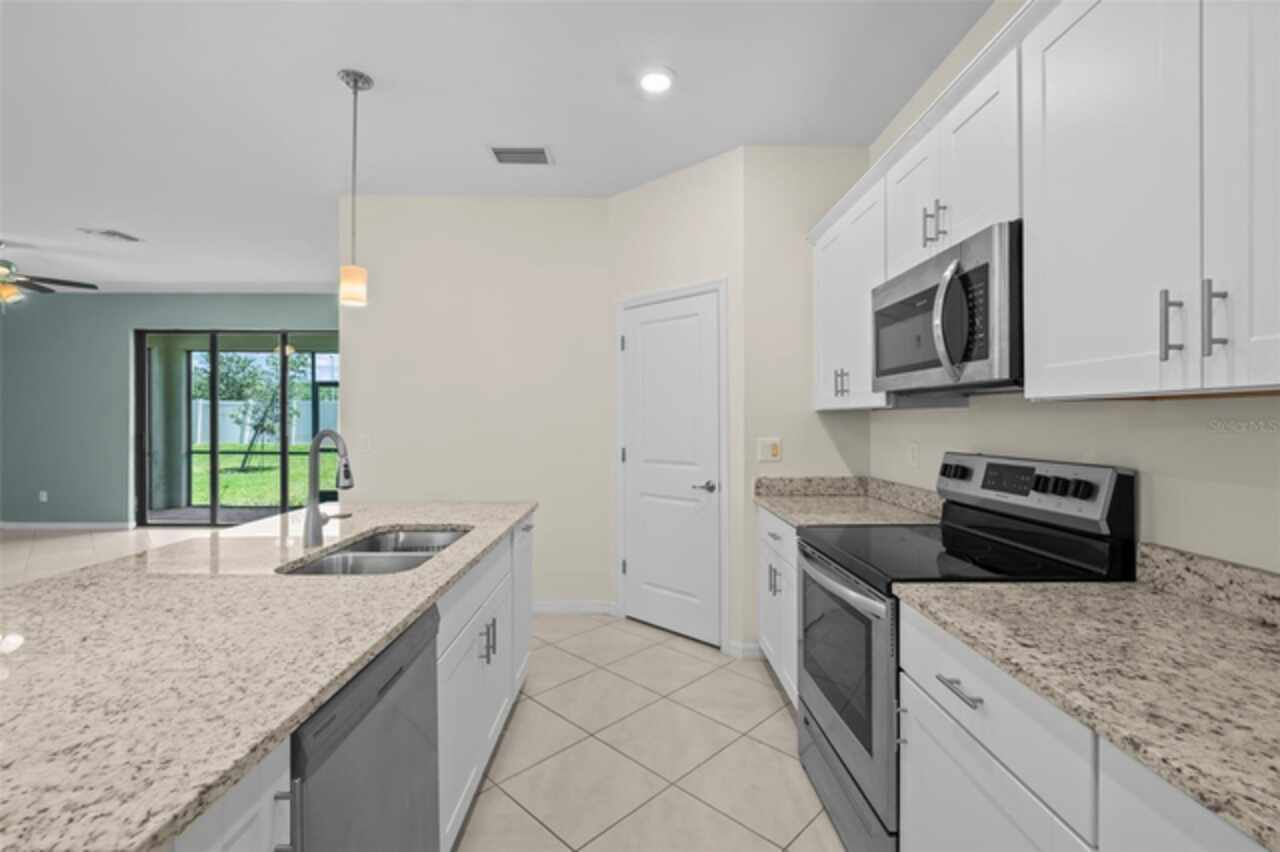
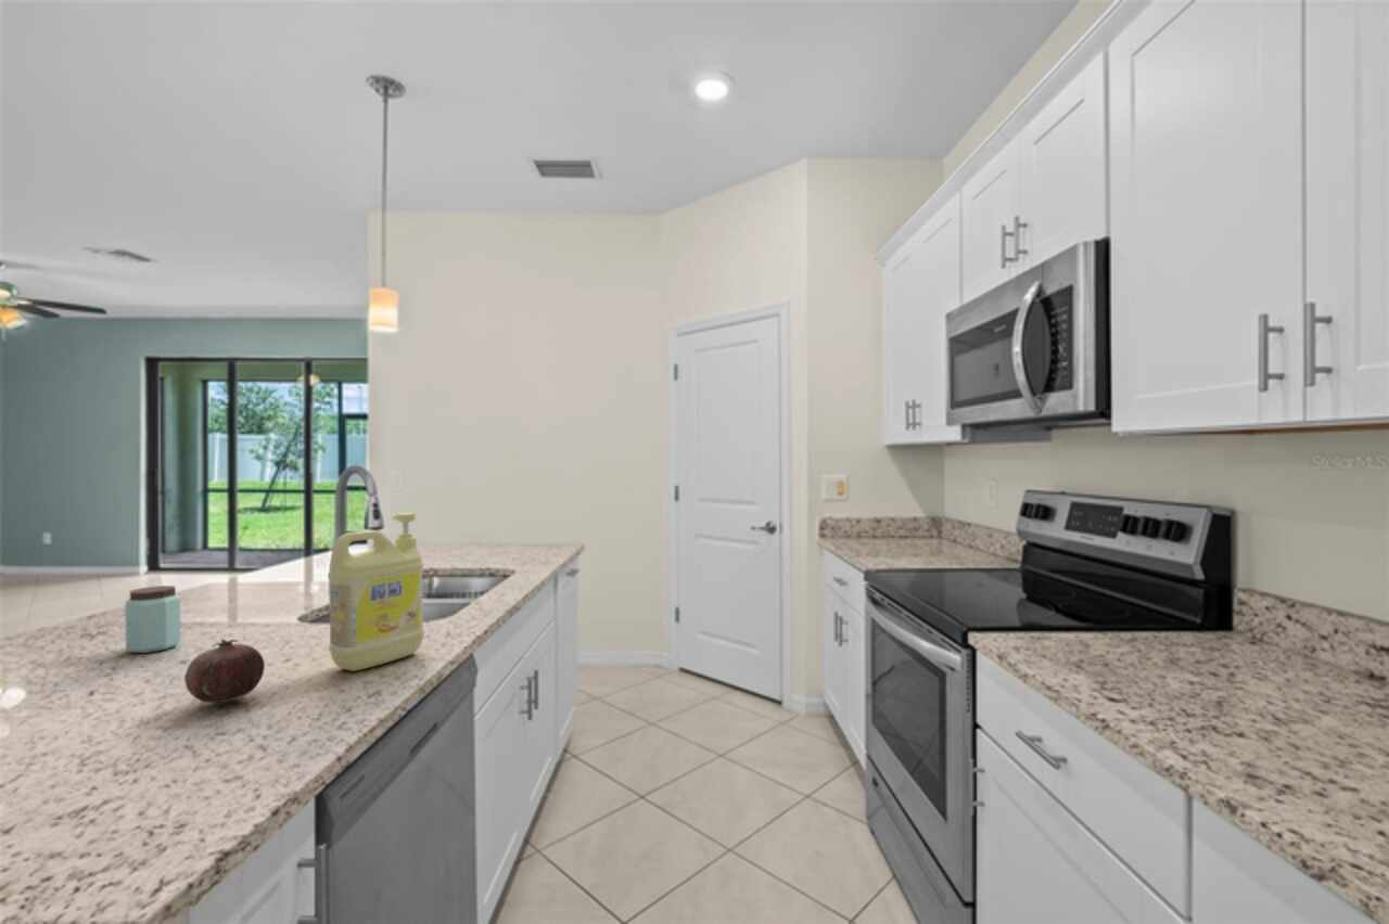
+ peanut butter (153, 618)
+ detergent (377, 588)
+ fruit (226, 669)
